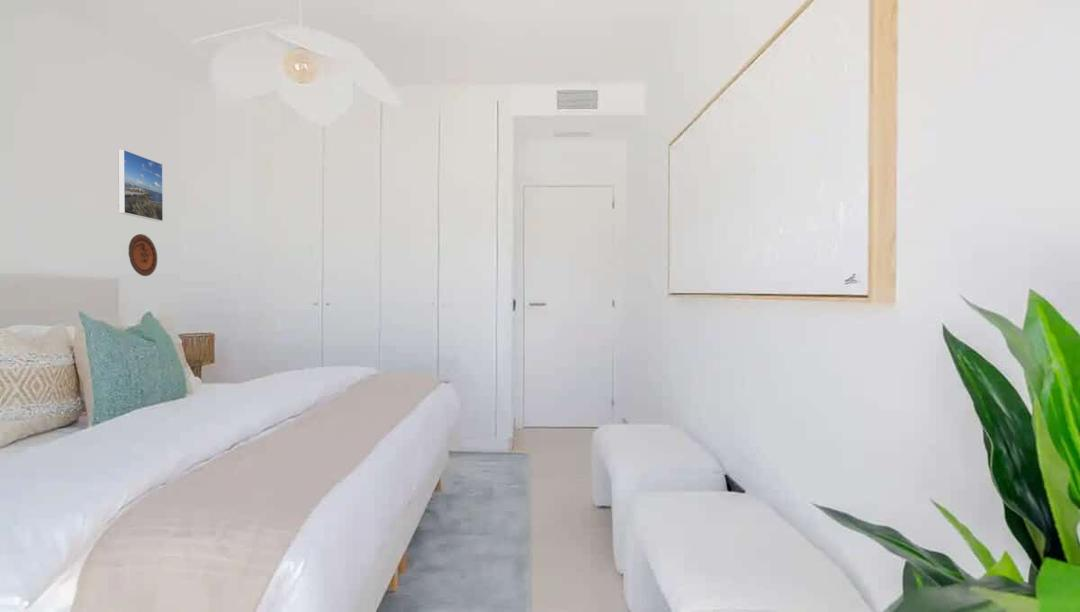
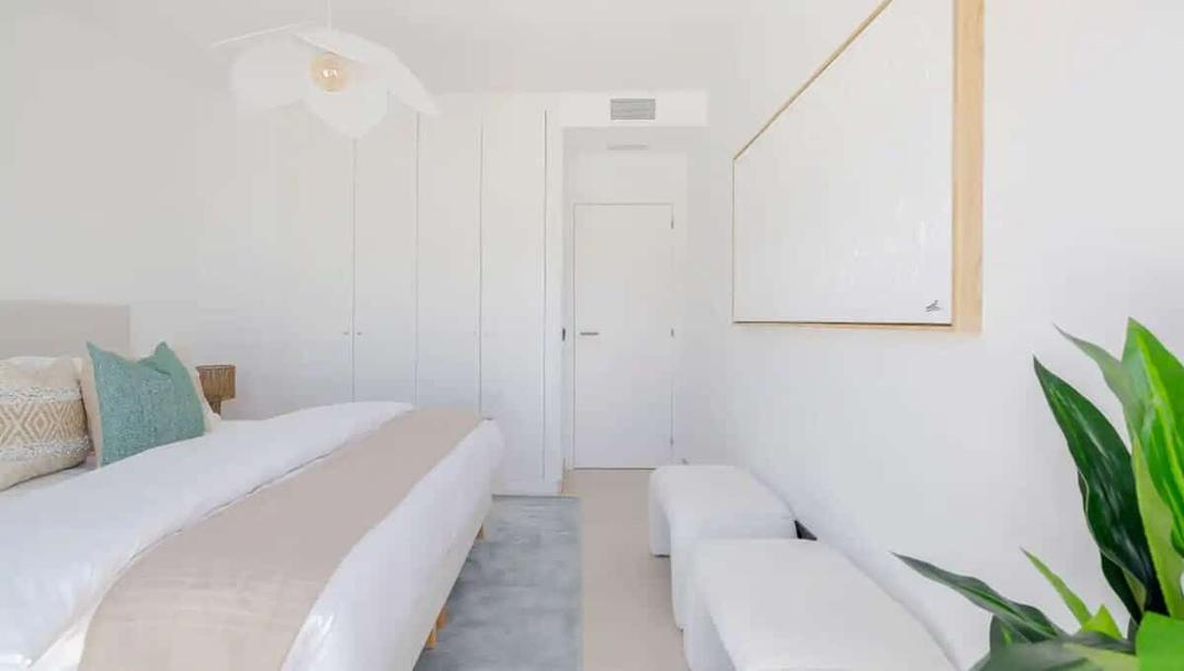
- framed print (141, 187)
- decorative plate (142, 255)
